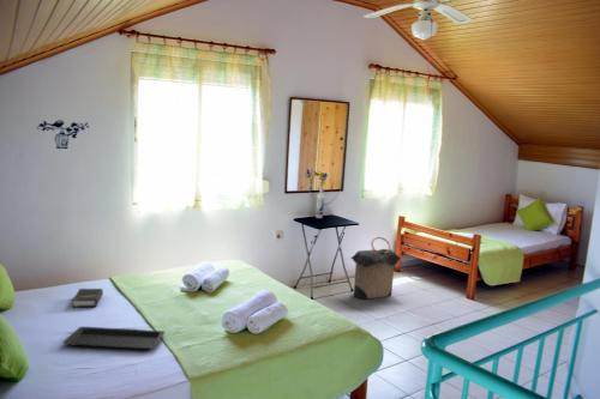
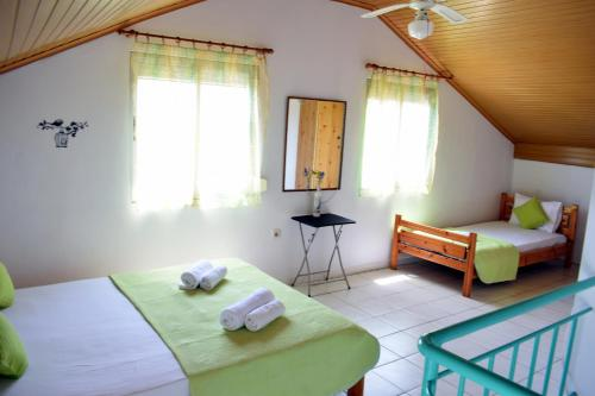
- laundry hamper (374, 267)
- hardback book (88, 297)
- serving tray (115, 338)
